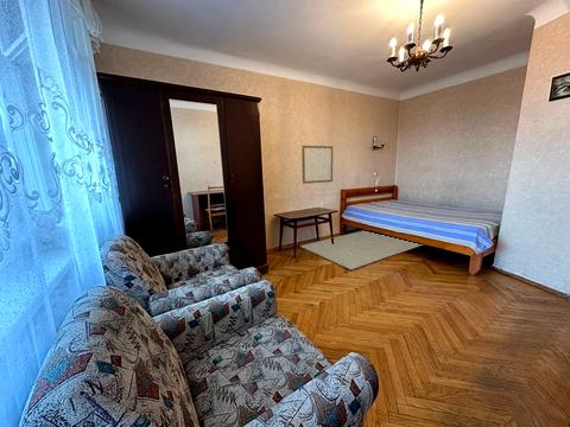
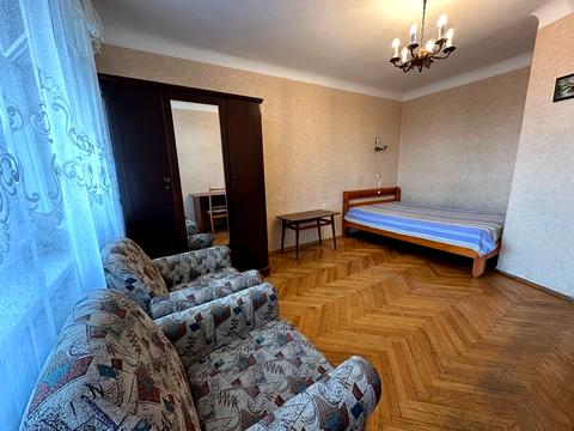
- rug (362, 244)
- wall art (316, 164)
